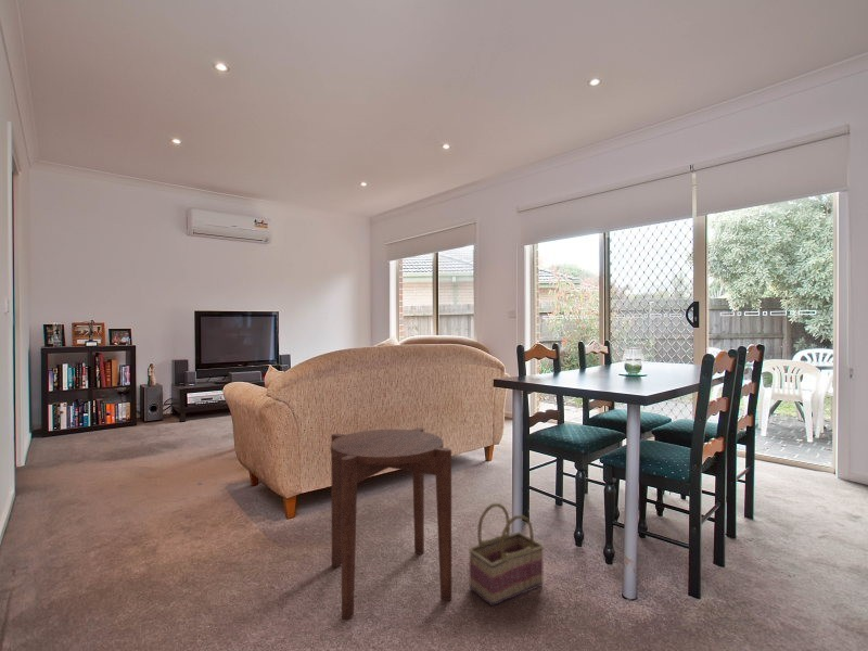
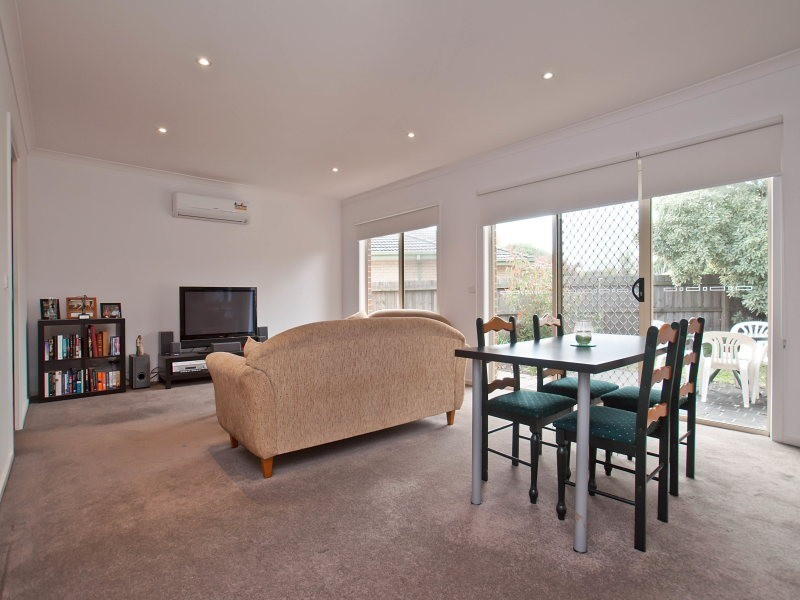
- basket (506, 548)
- side table (413, 511)
